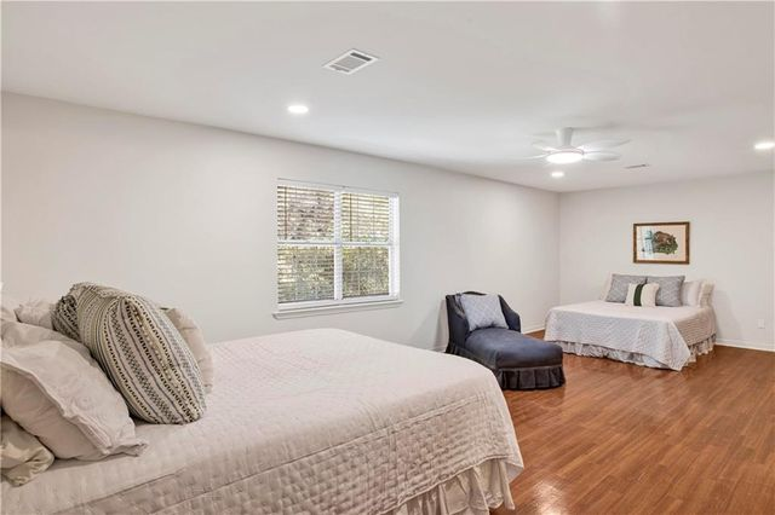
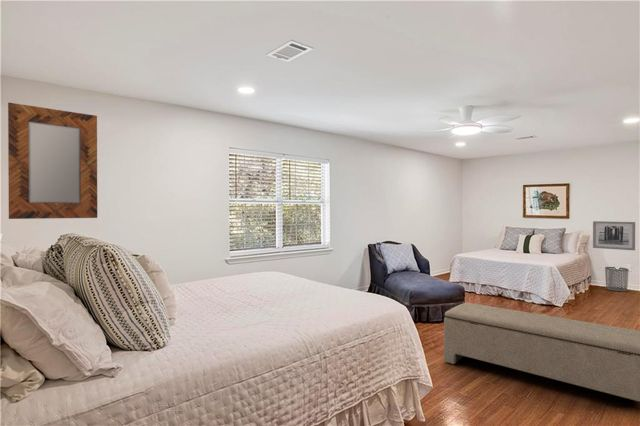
+ waste bin (616, 278)
+ home mirror (55, 164)
+ wall art (613, 235)
+ bench (546, 349)
